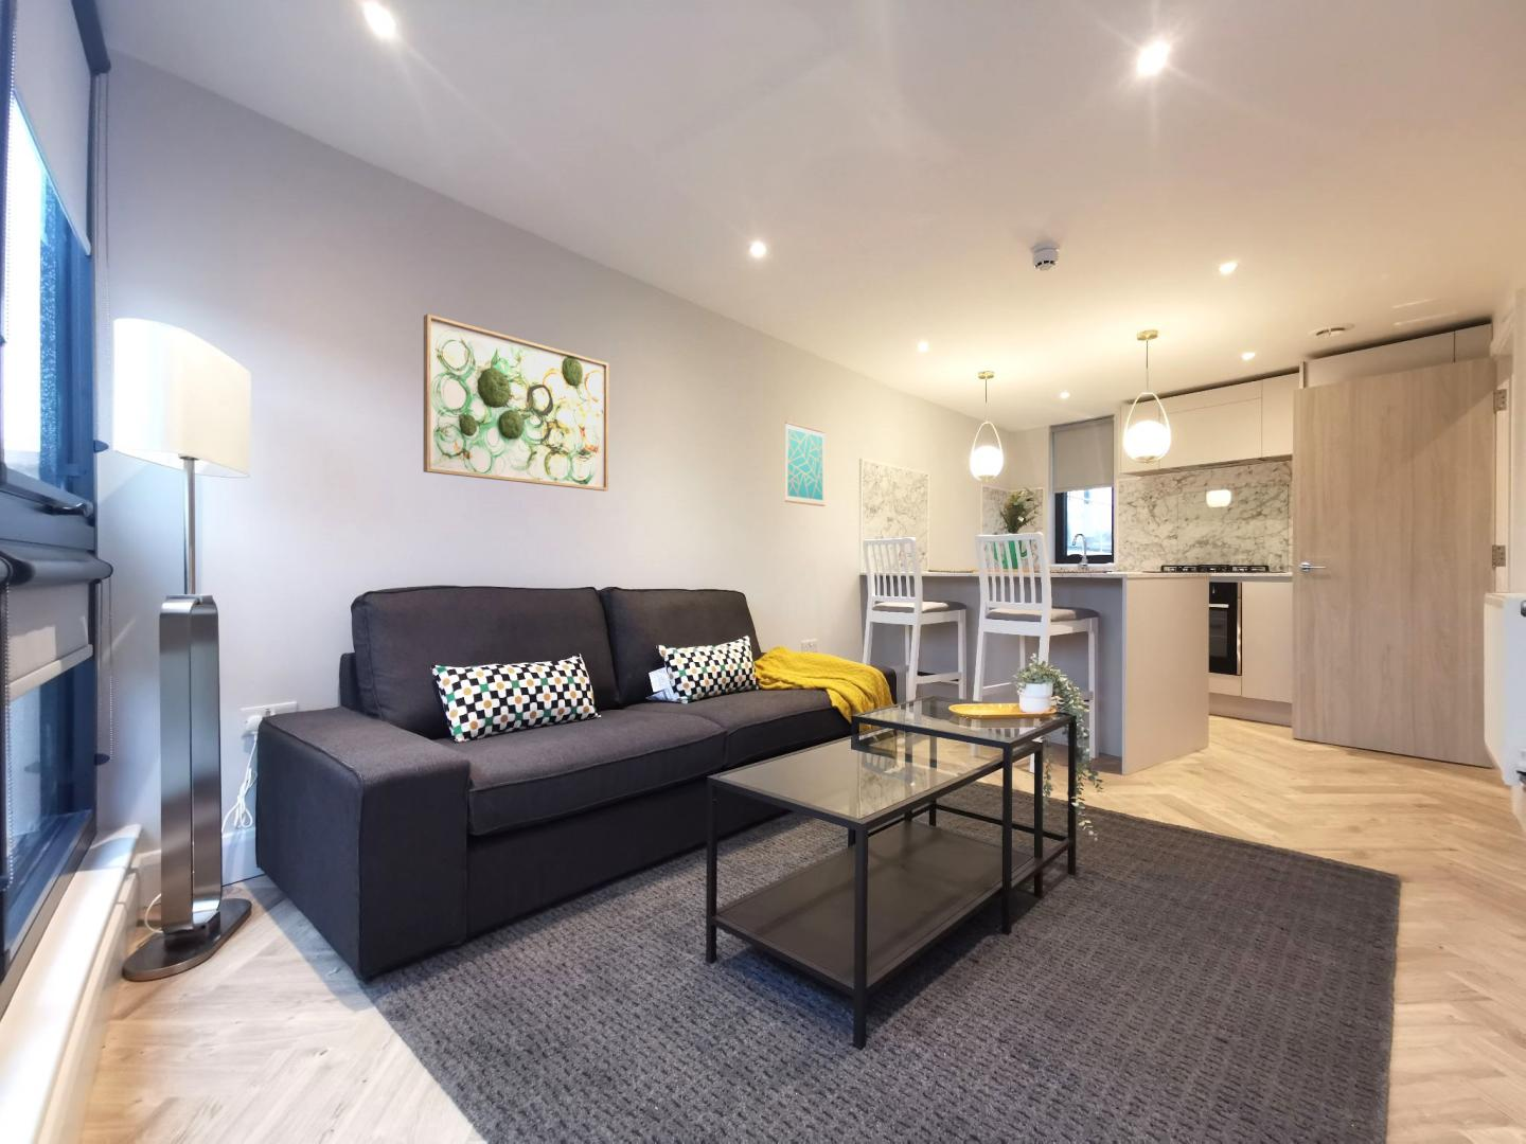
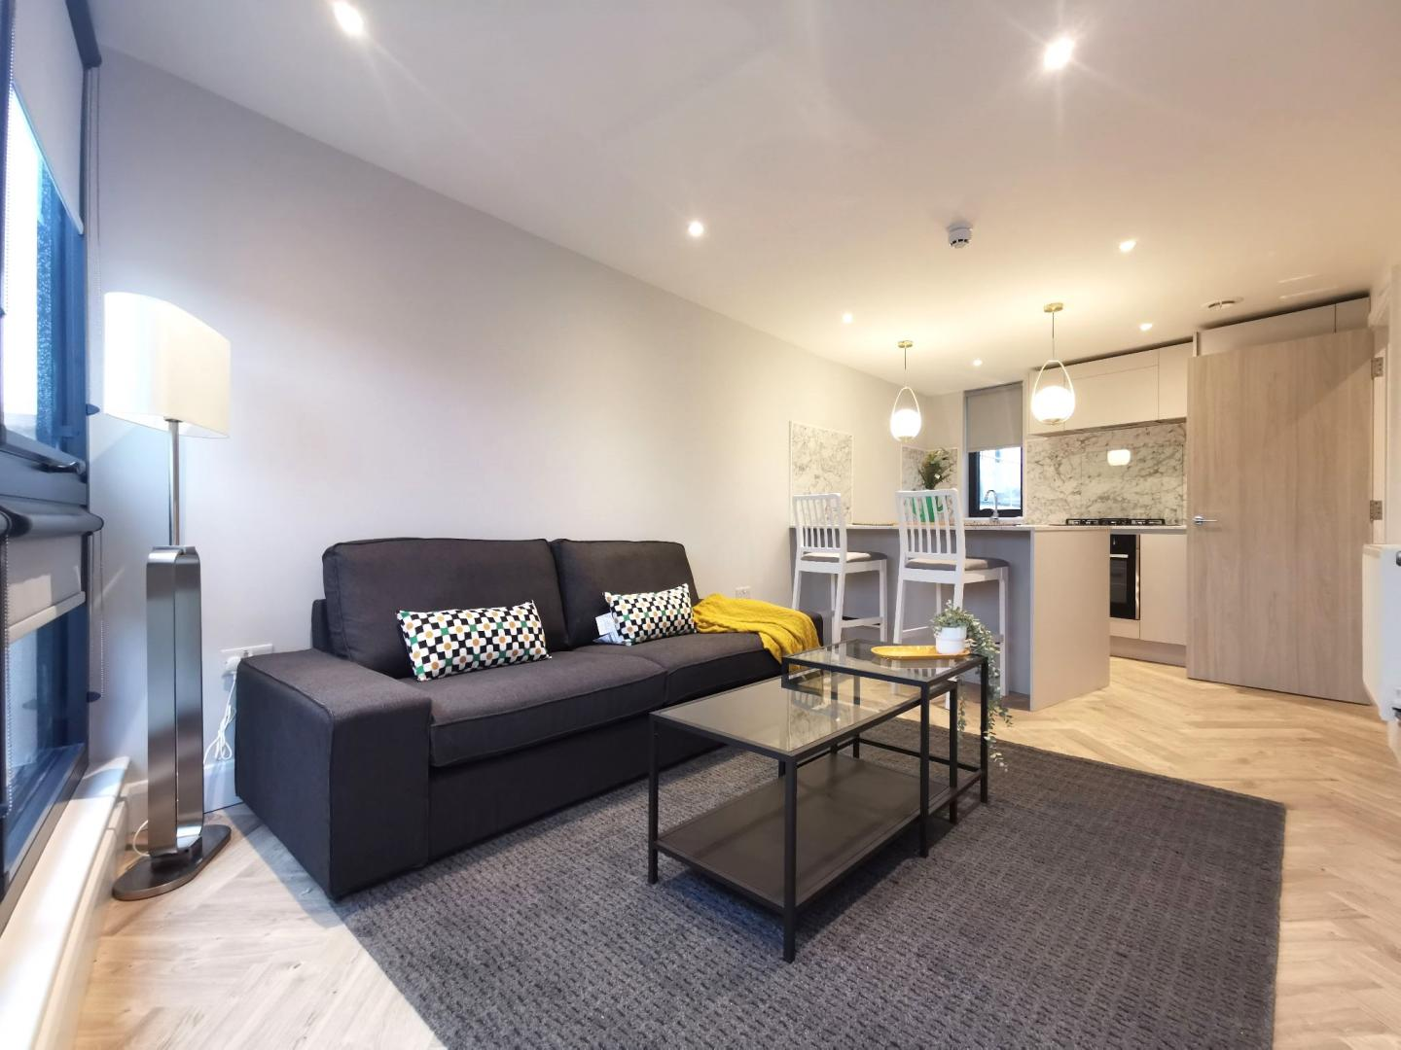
- wall art (805, 465)
- wall art (525, 411)
